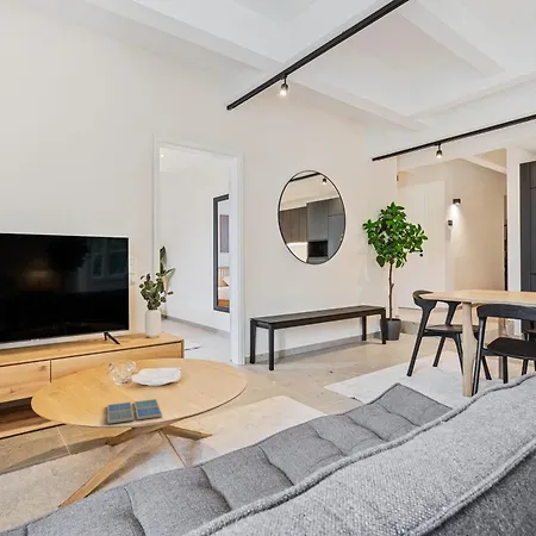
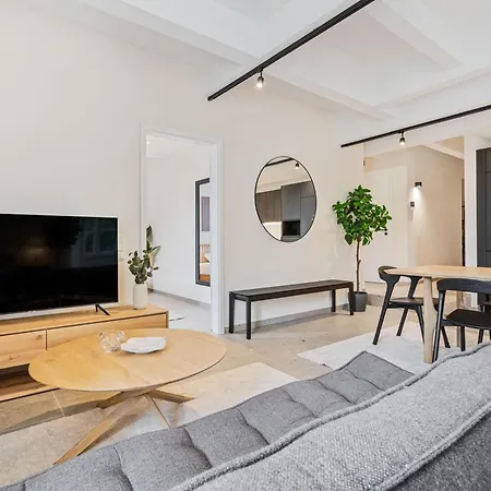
- drink coaster (136, 410)
